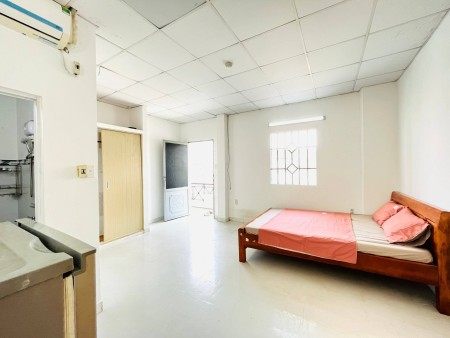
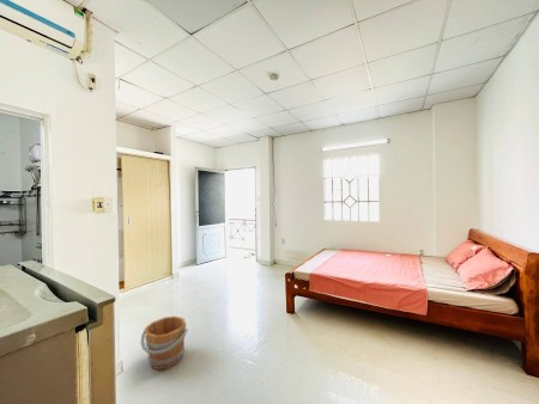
+ bucket (165, 343)
